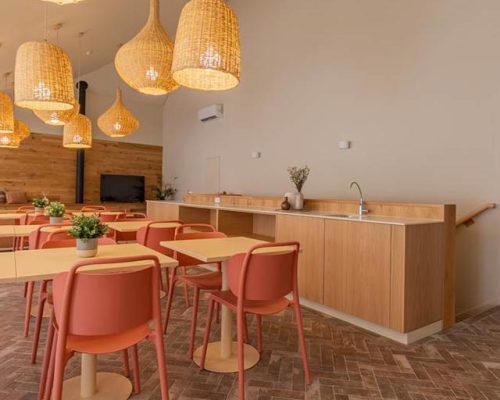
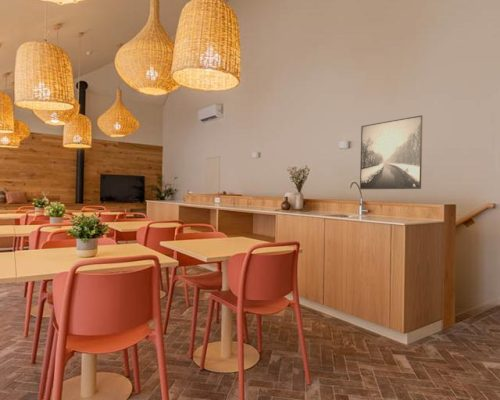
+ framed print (389, 155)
